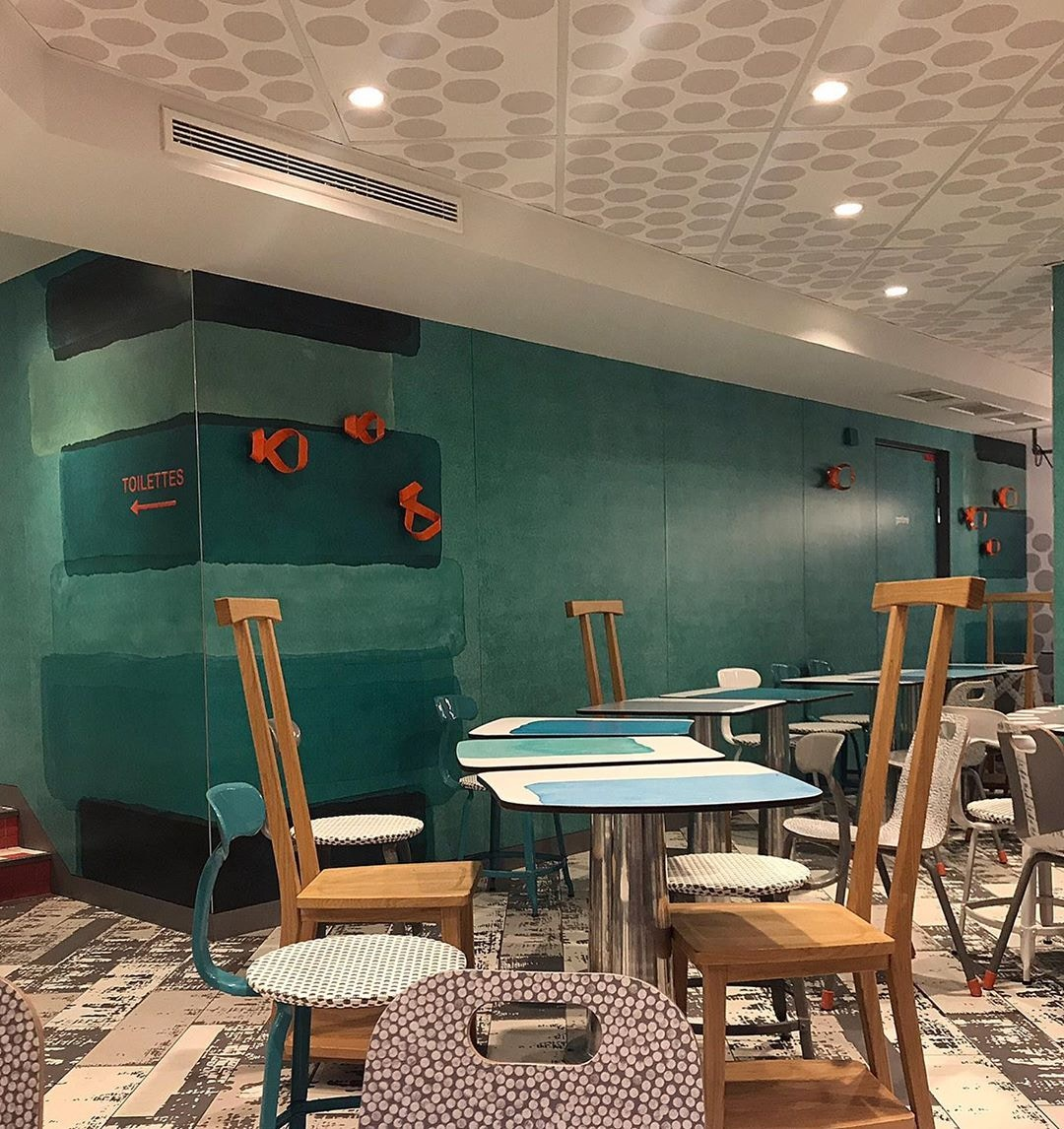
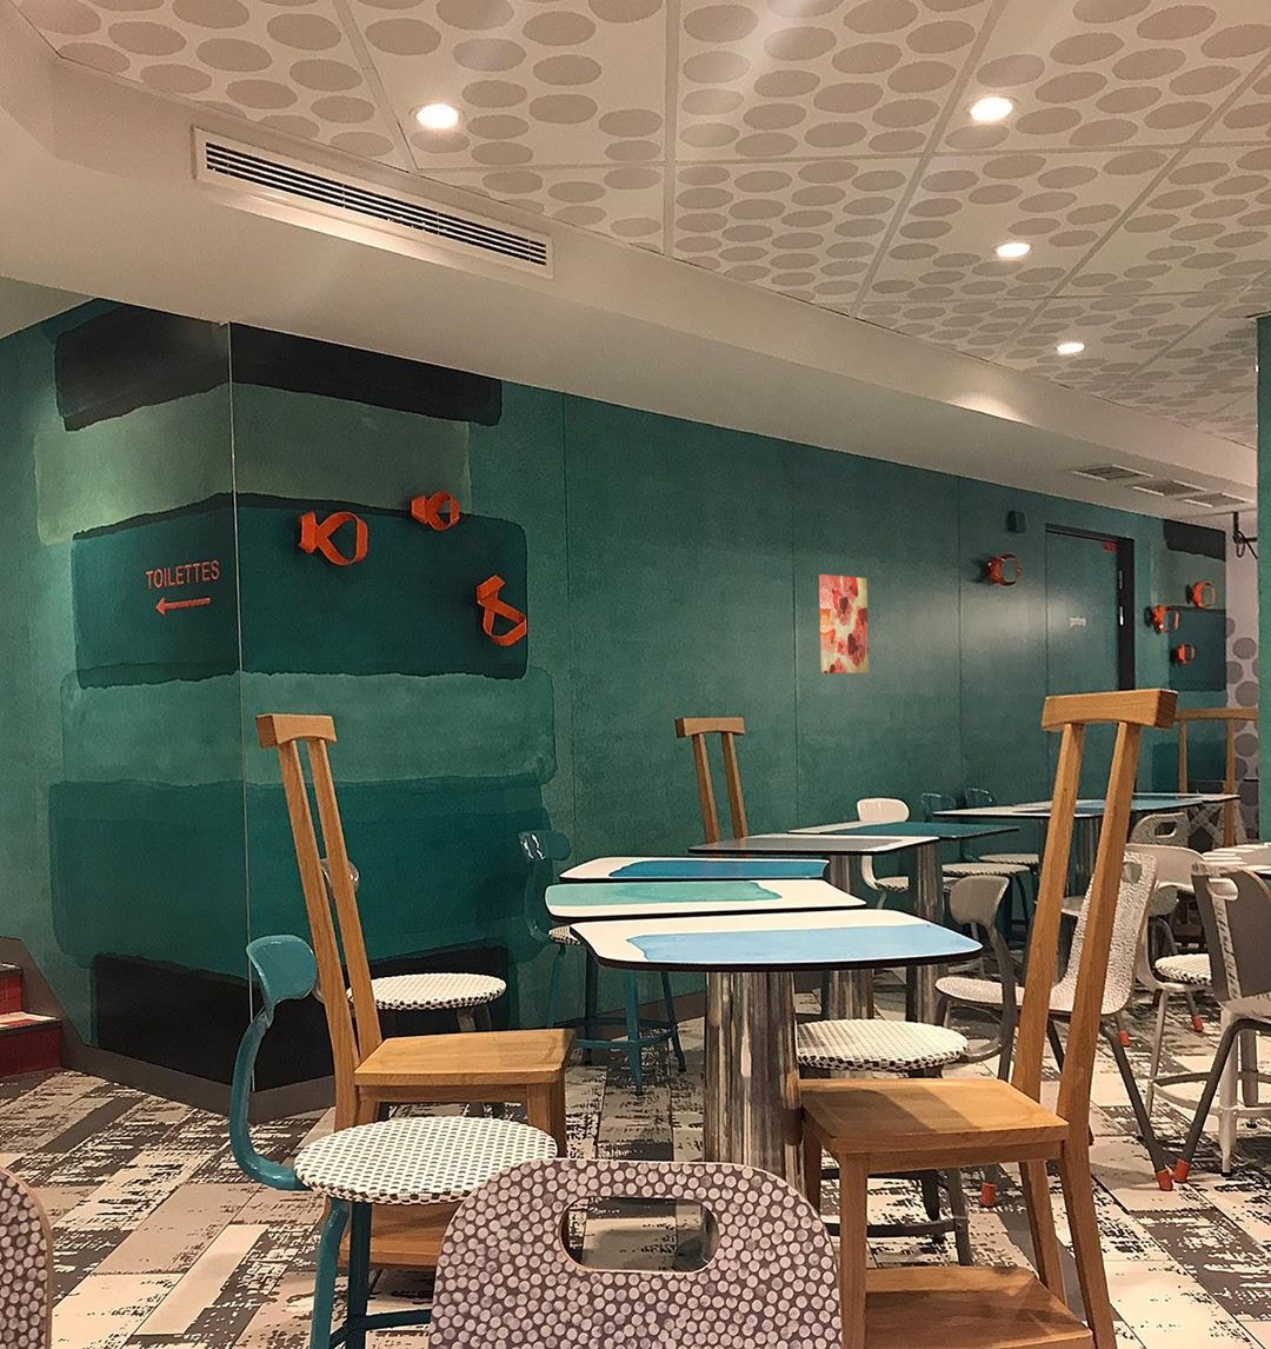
+ wall art (843, 624)
